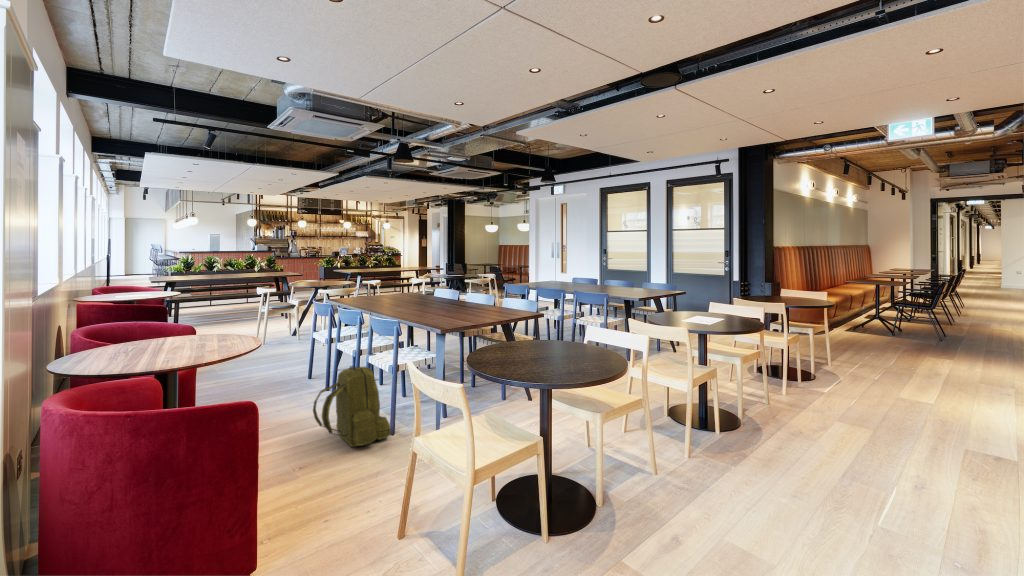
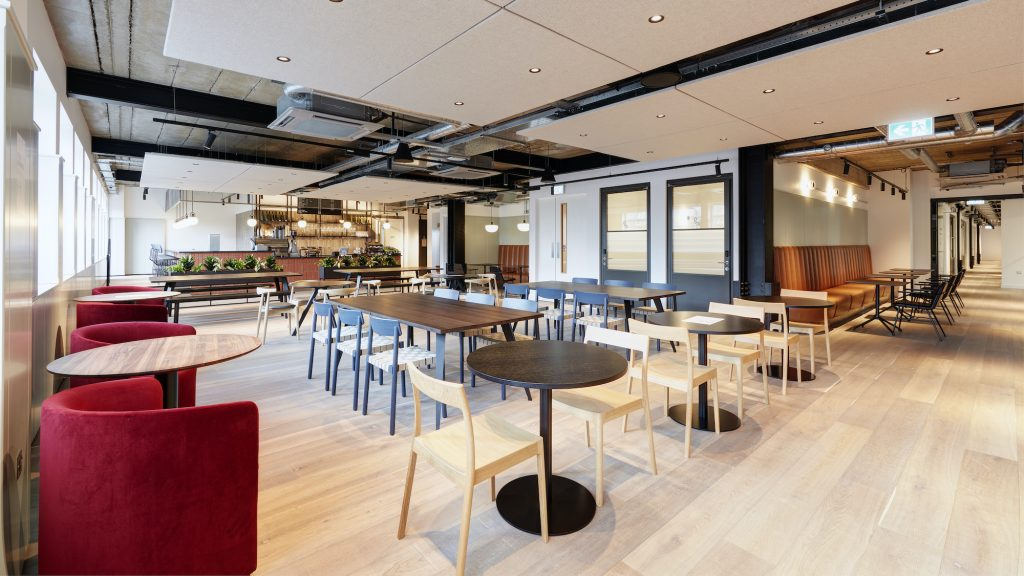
- backpack (352, 402)
